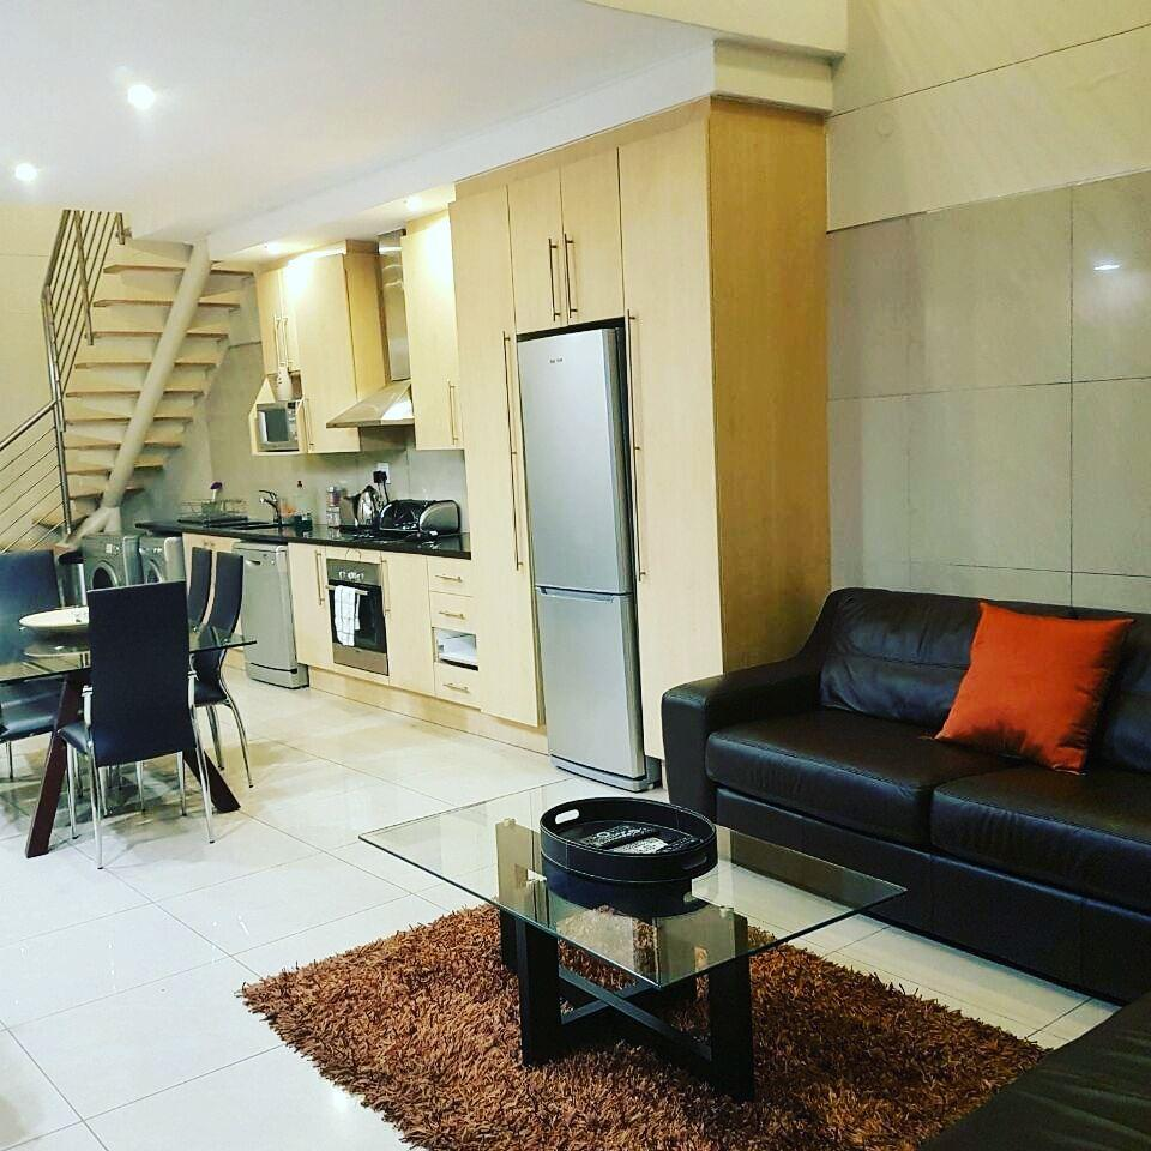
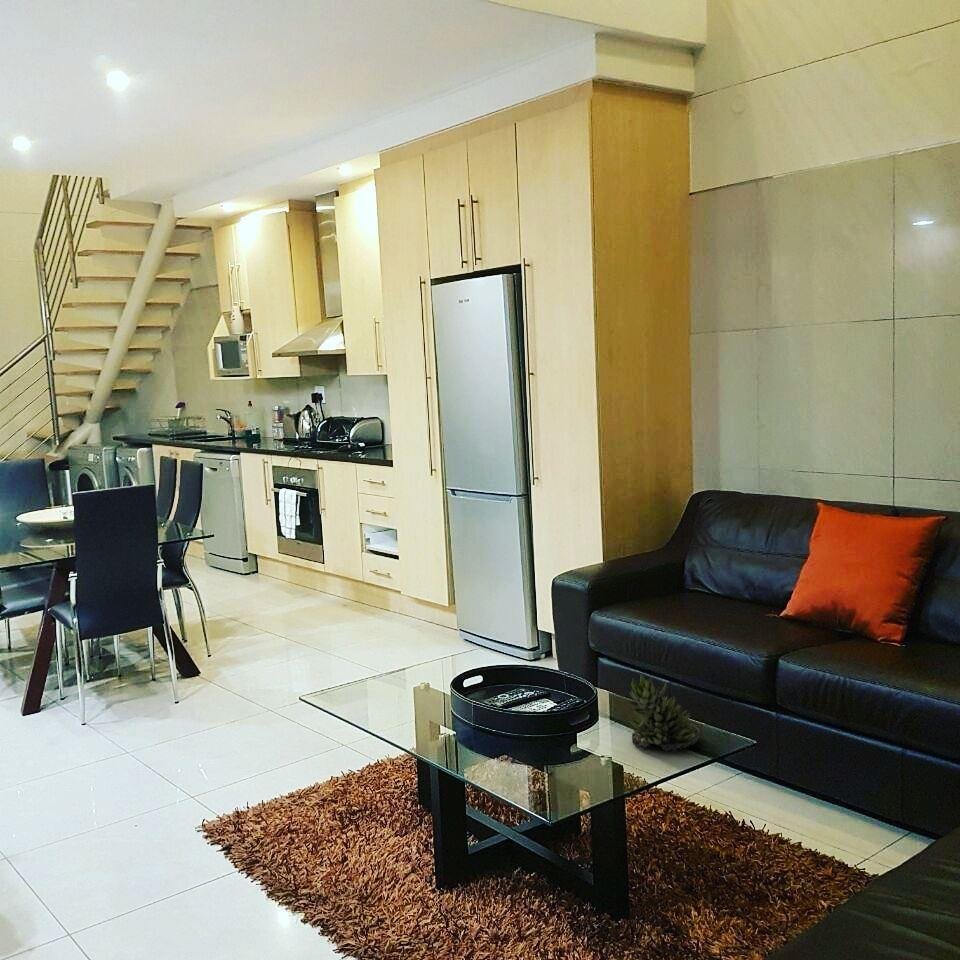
+ succulent plant (657, 706)
